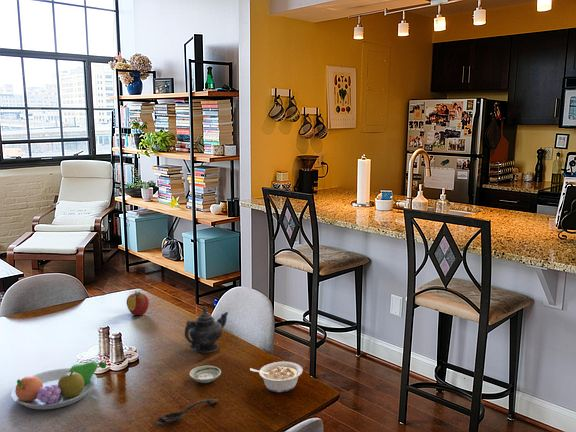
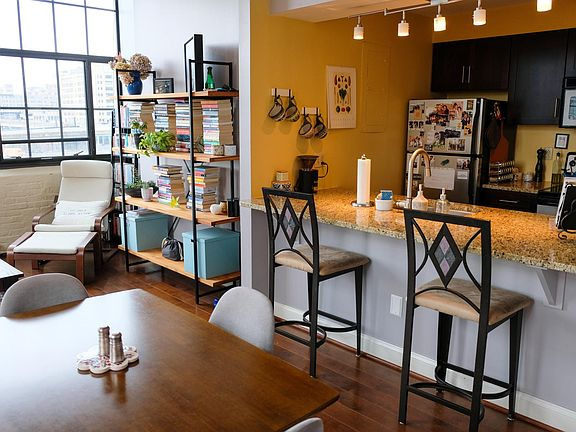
- fruit bowl (58, 378)
- saucer (205, 375)
- teapot (207, 326)
- legume (279, 377)
- spoon (188, 409)
- apple (138, 302)
